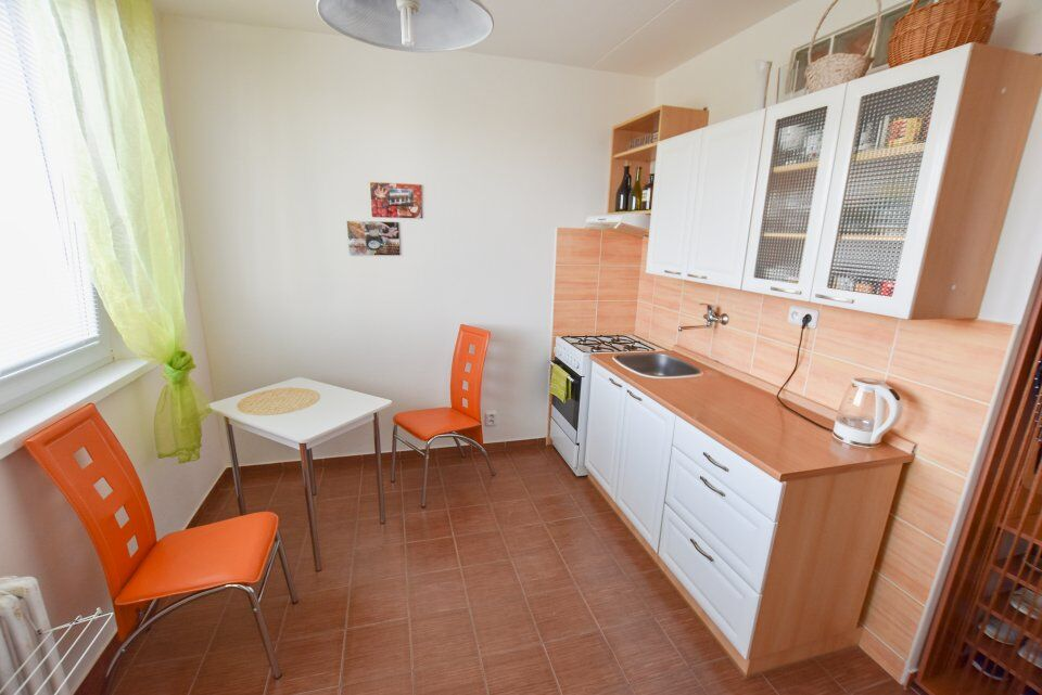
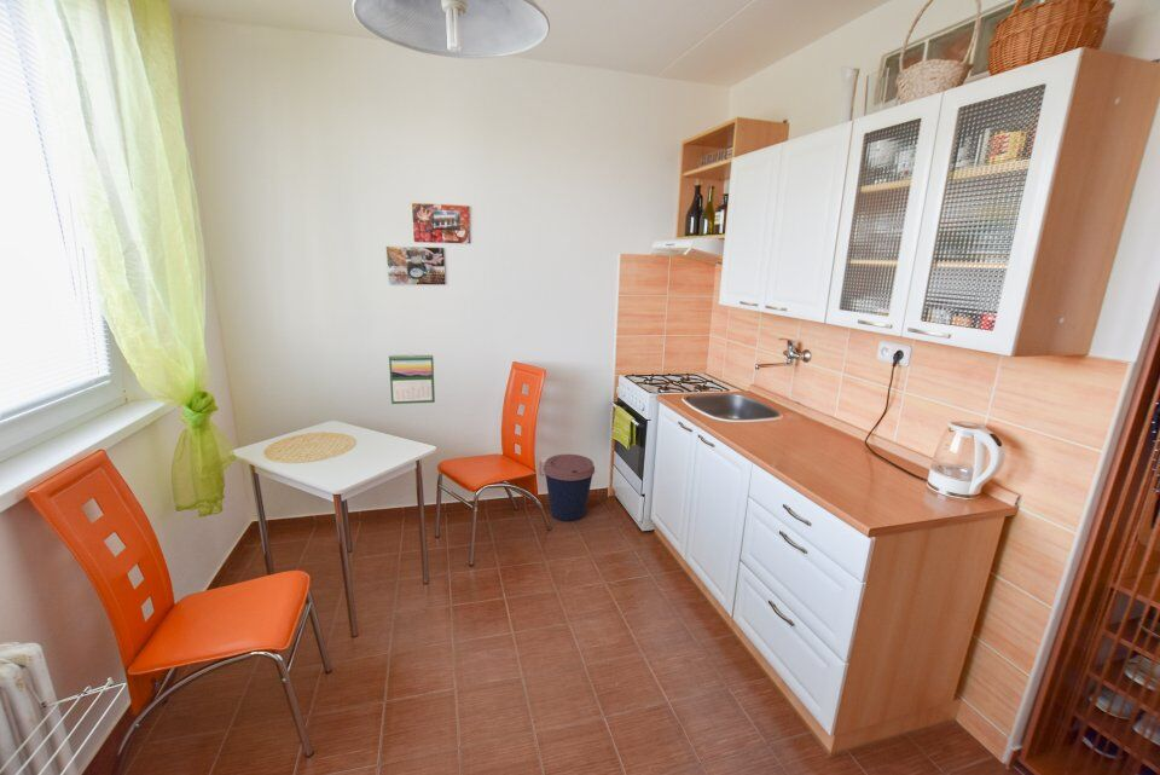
+ coffee cup (568, 487)
+ calendar (412, 378)
